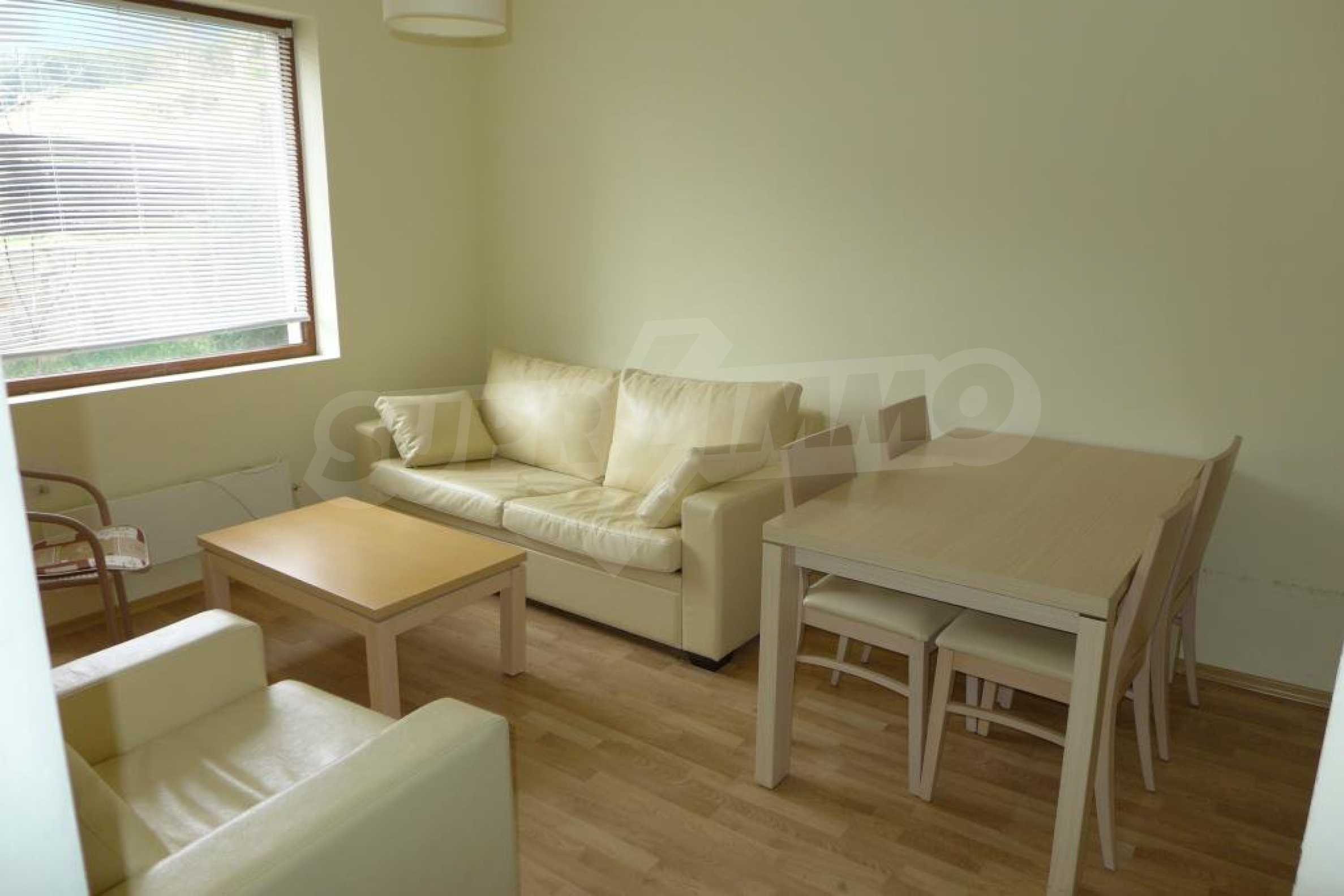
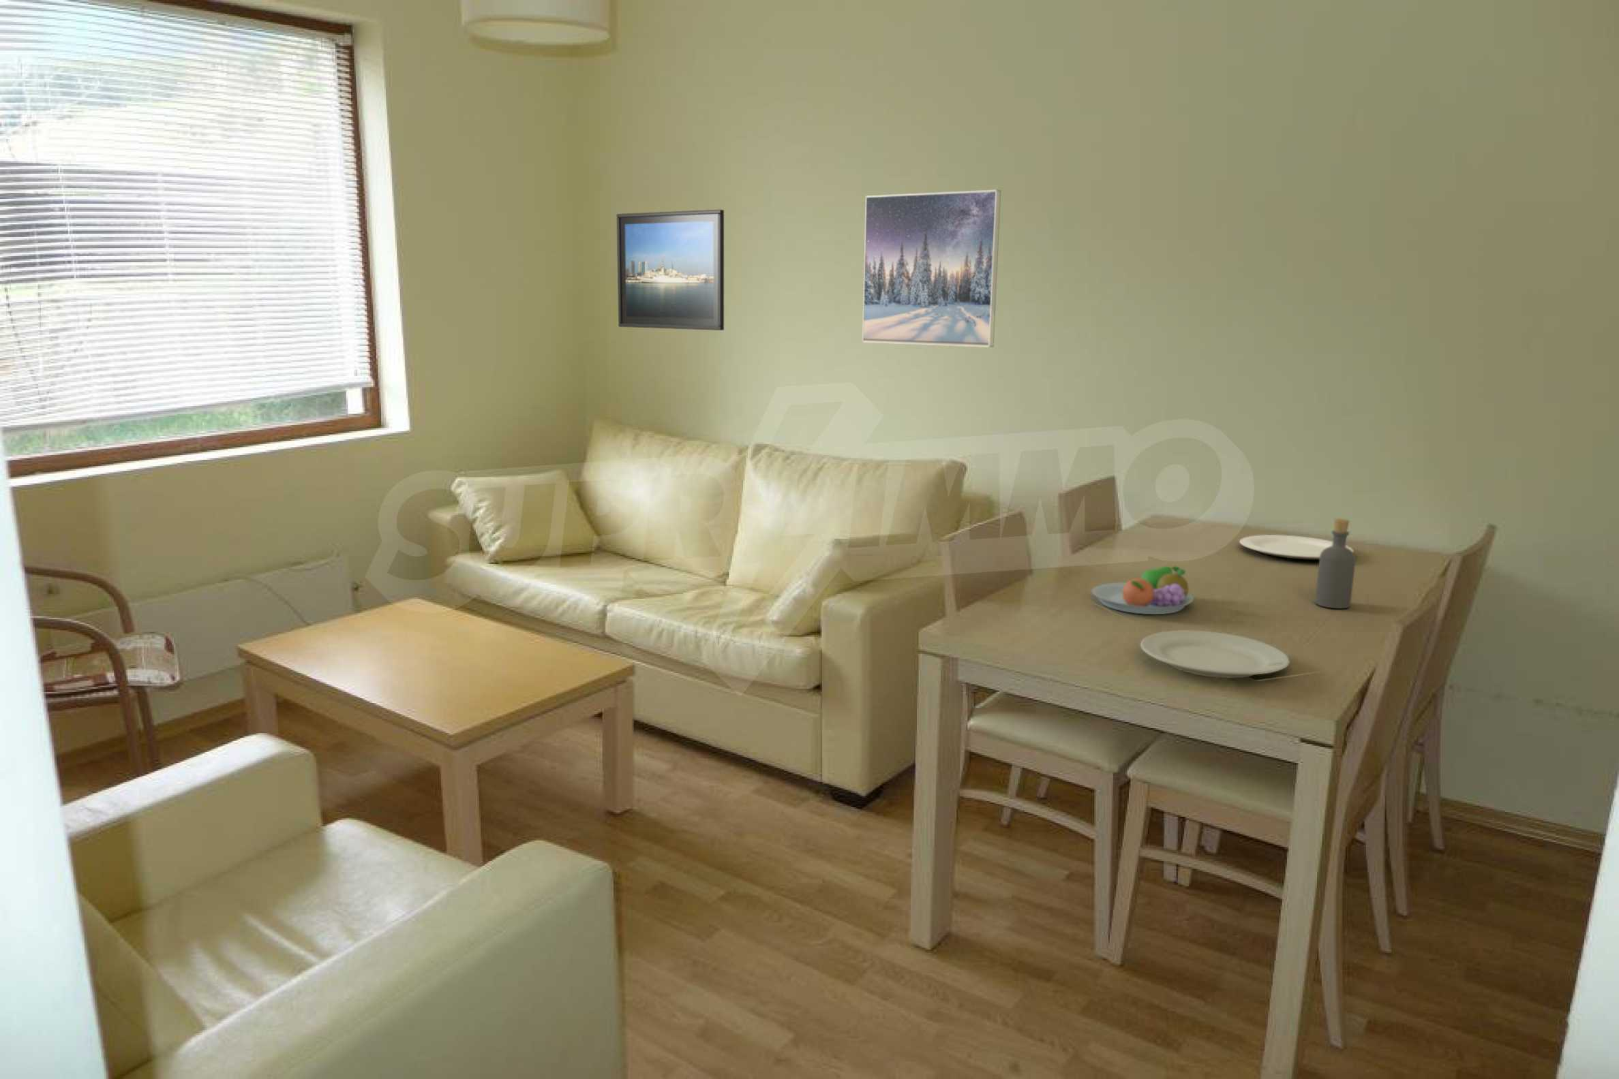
+ chinaware (1213, 656)
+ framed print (928, 270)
+ plate (1295, 548)
+ bottle (1337, 562)
+ fruit bowl (1146, 584)
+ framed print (669, 271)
